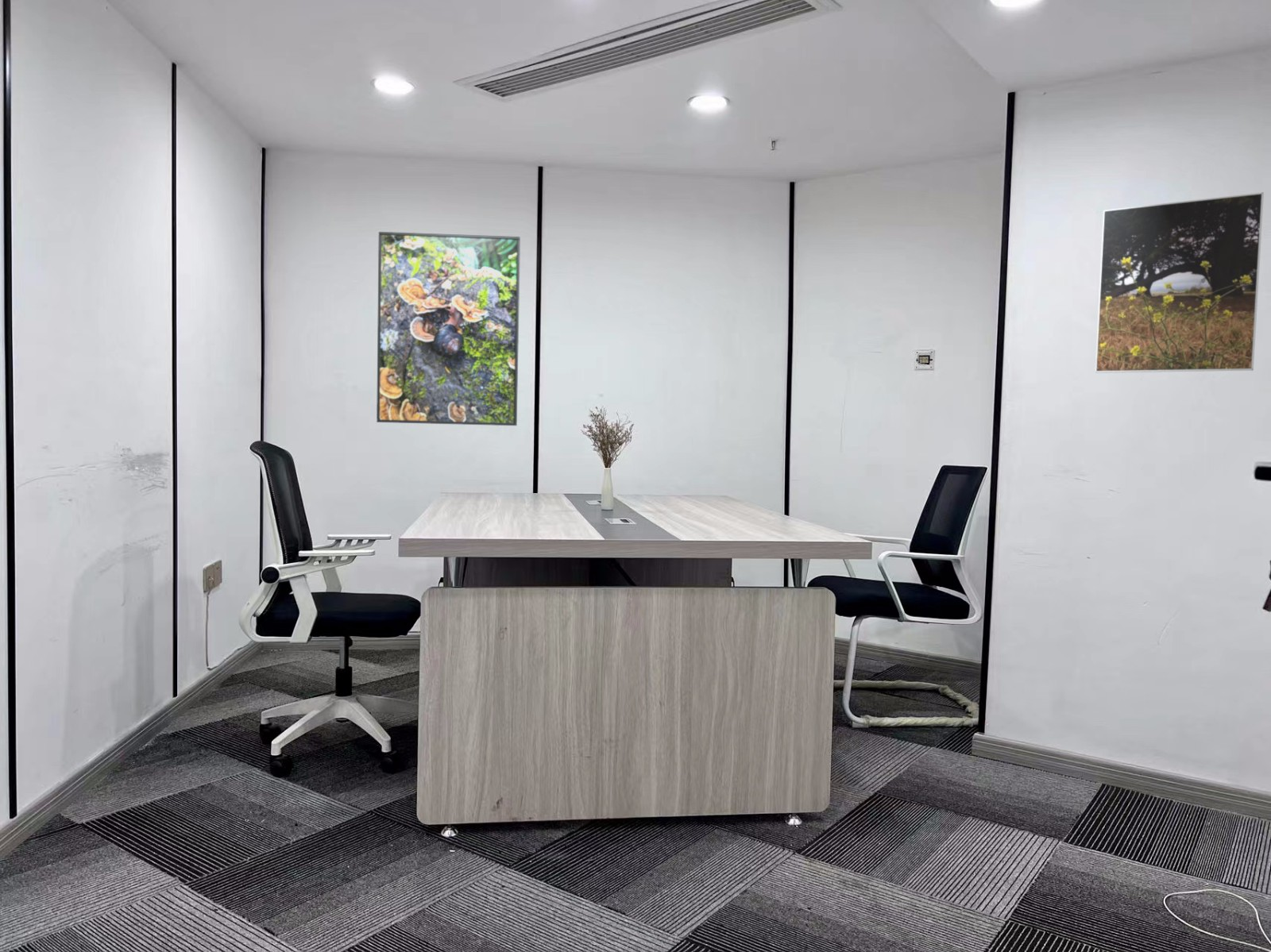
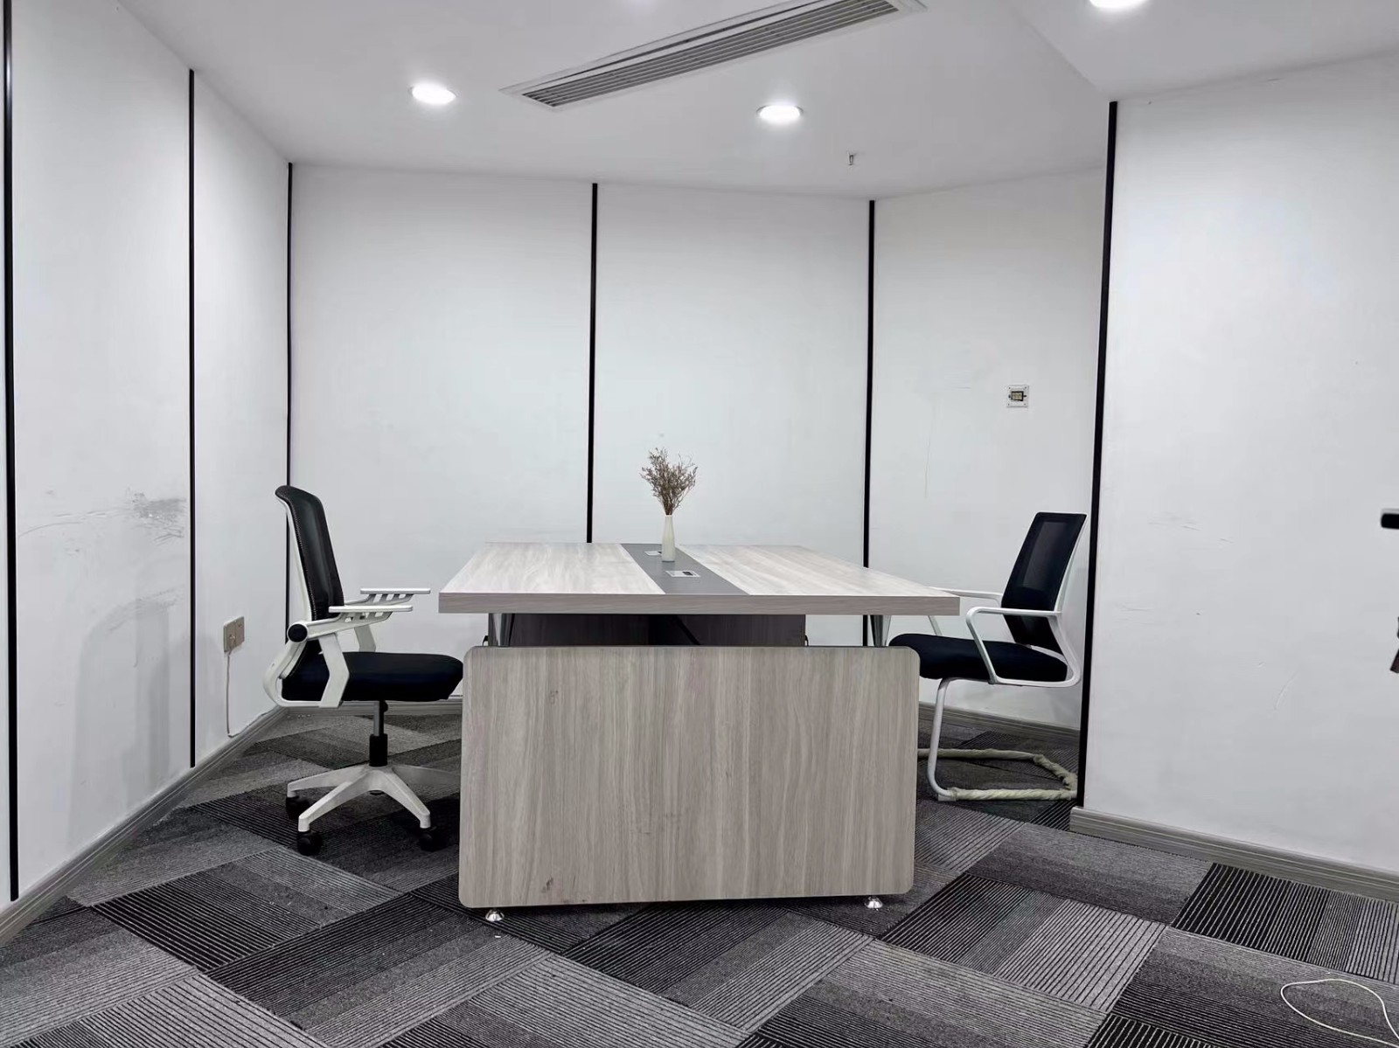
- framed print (448, 330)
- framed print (1175, 287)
